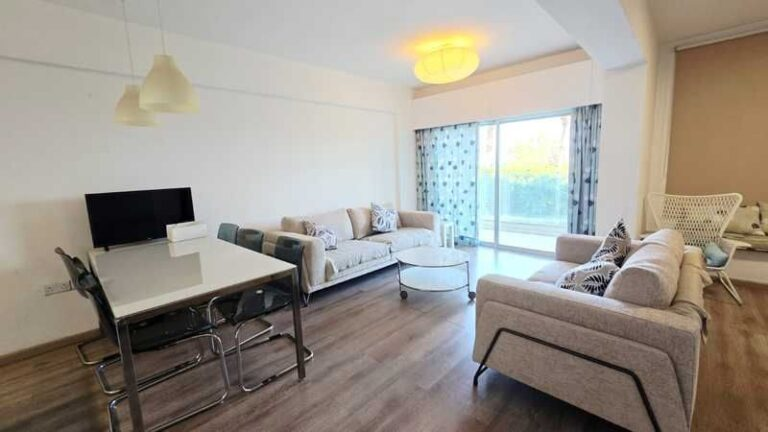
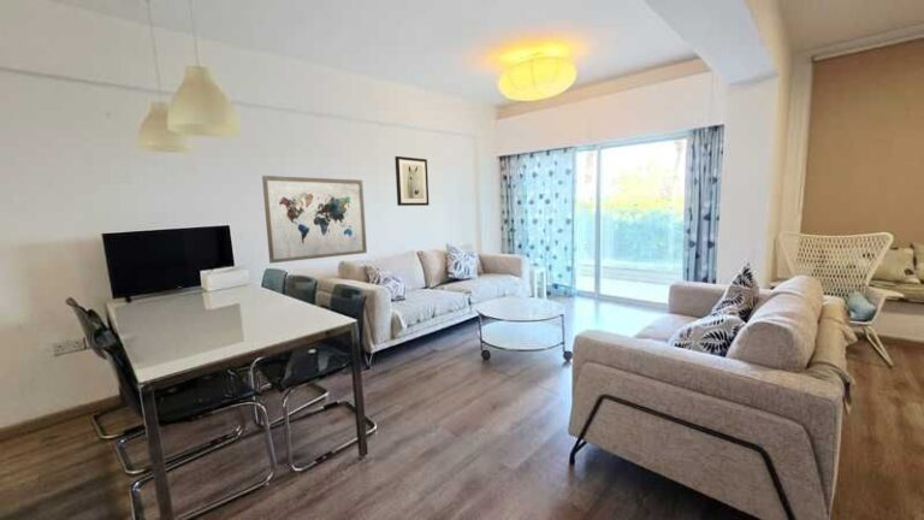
+ wall art (319, 218)
+ wall art (411, 182)
